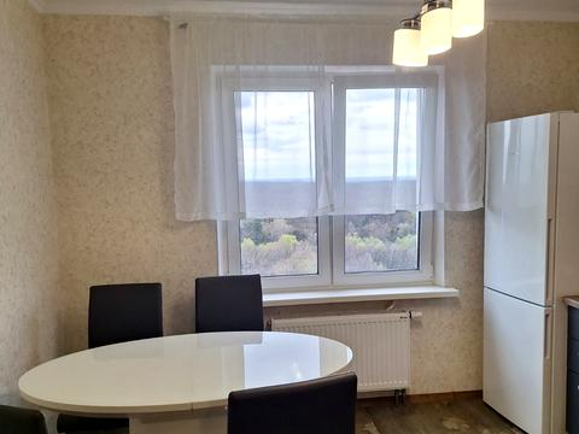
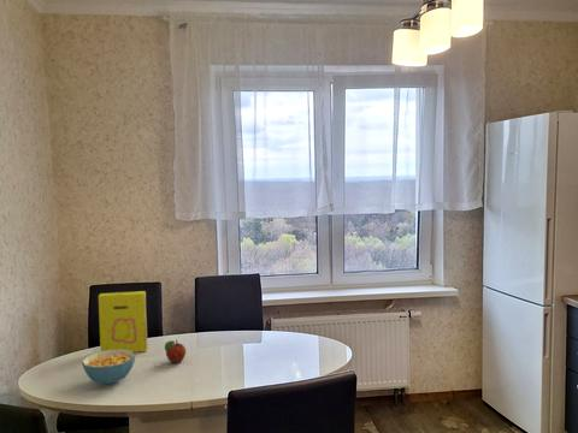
+ fruit (175, 350)
+ cereal bowl (110, 369)
+ cereal box (123, 322)
